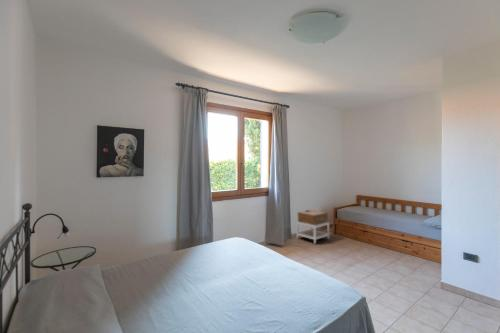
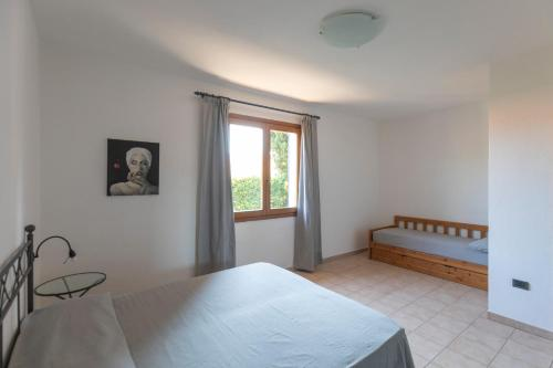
- nightstand (312, 224)
